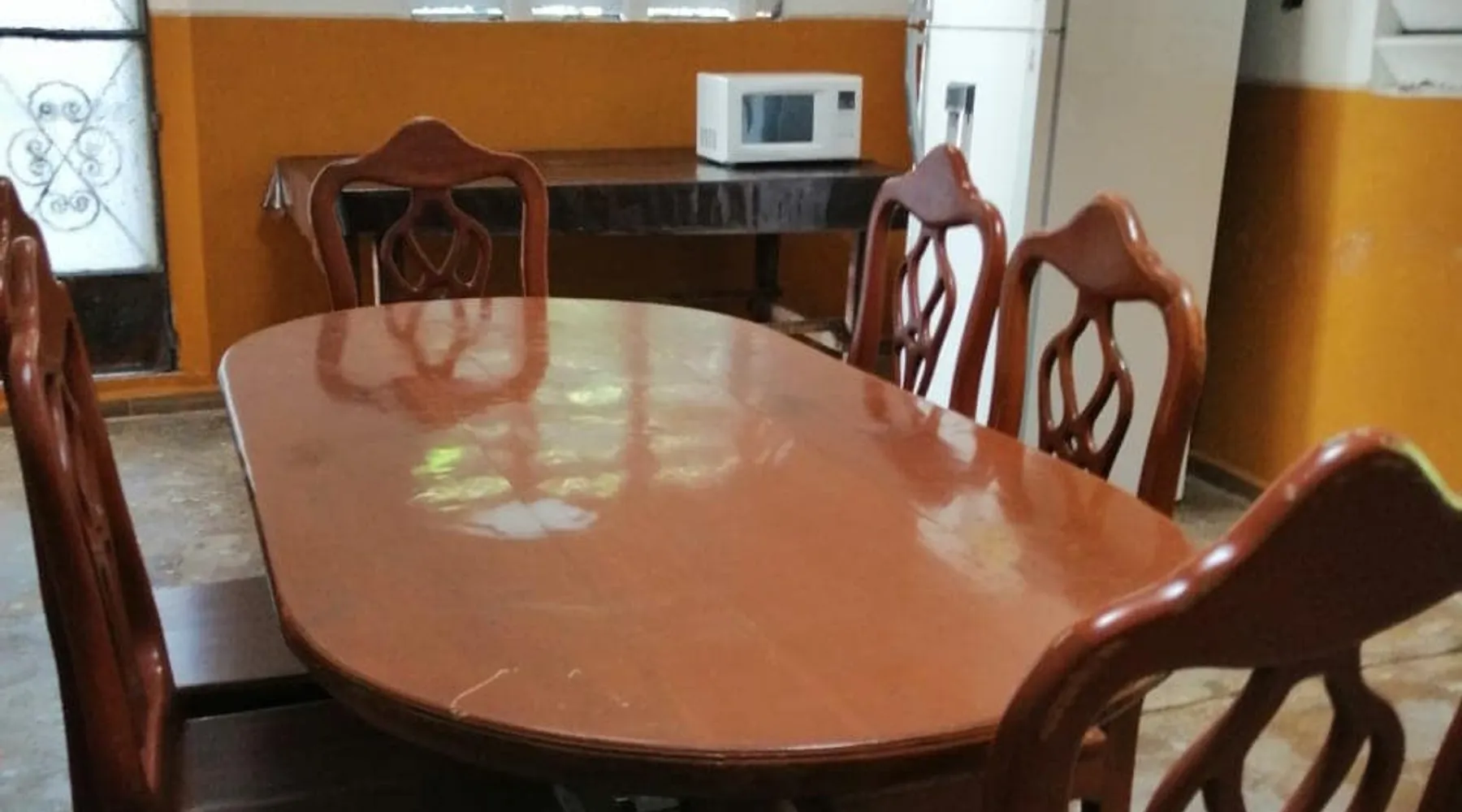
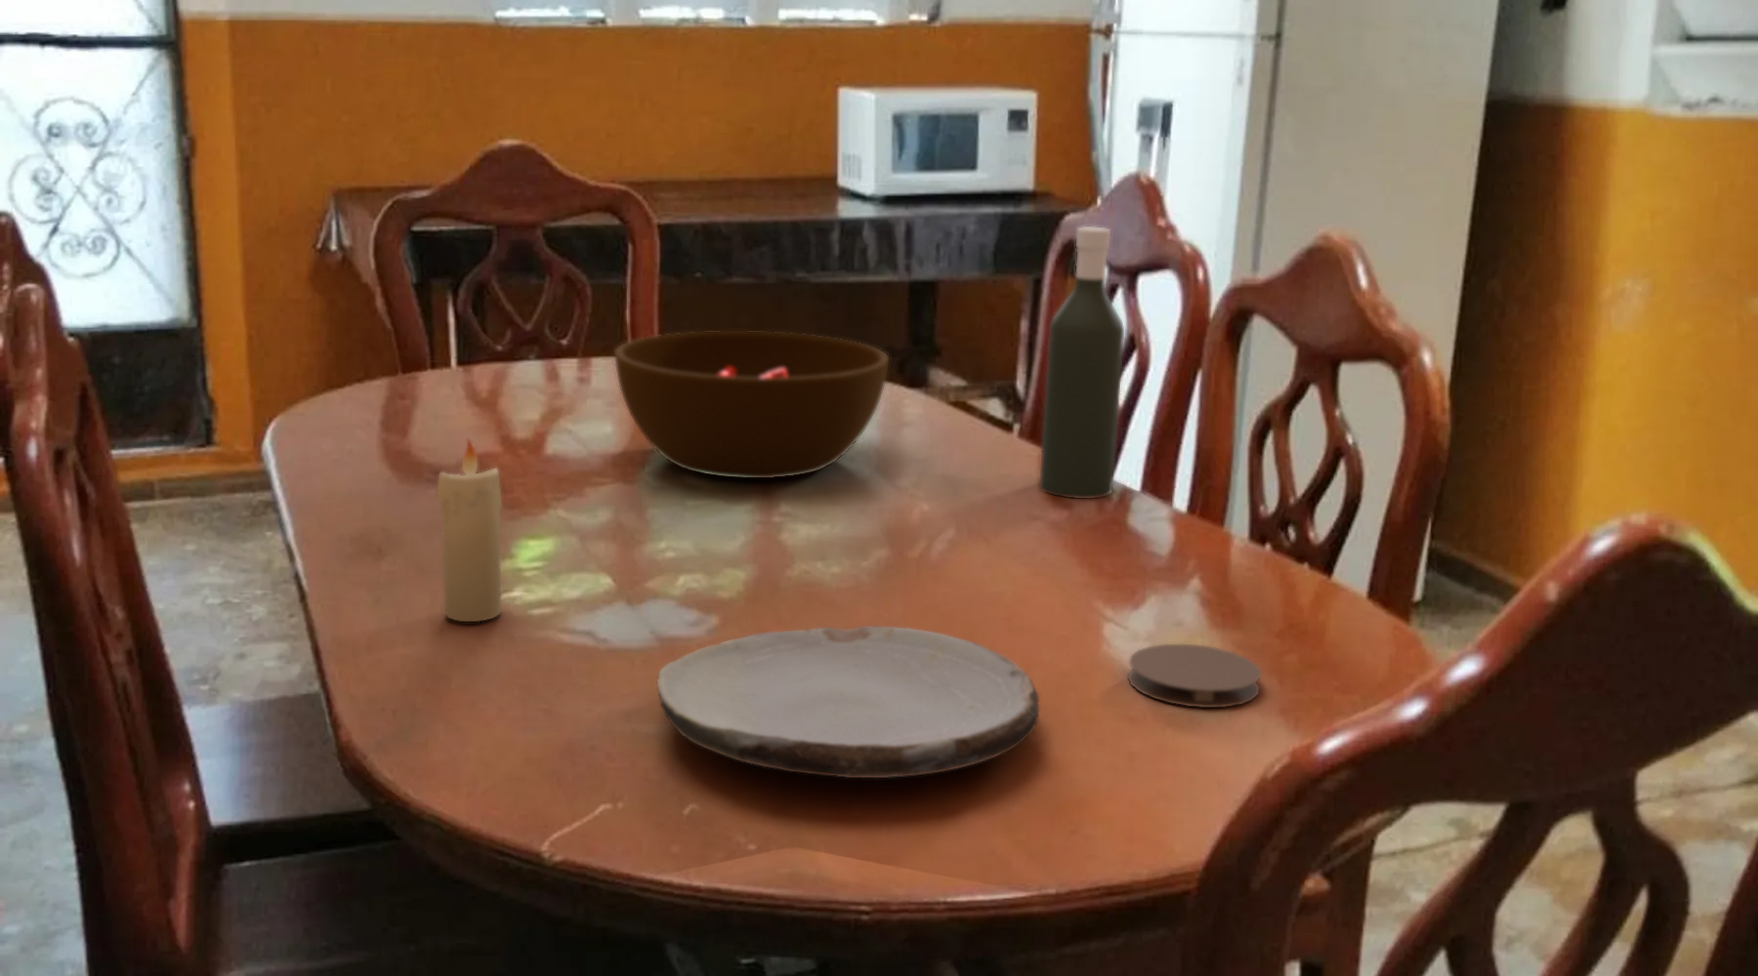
+ bowl (752, 407)
+ plate (847, 698)
+ candle (470, 526)
+ bottle (1085, 361)
+ coaster (1194, 674)
